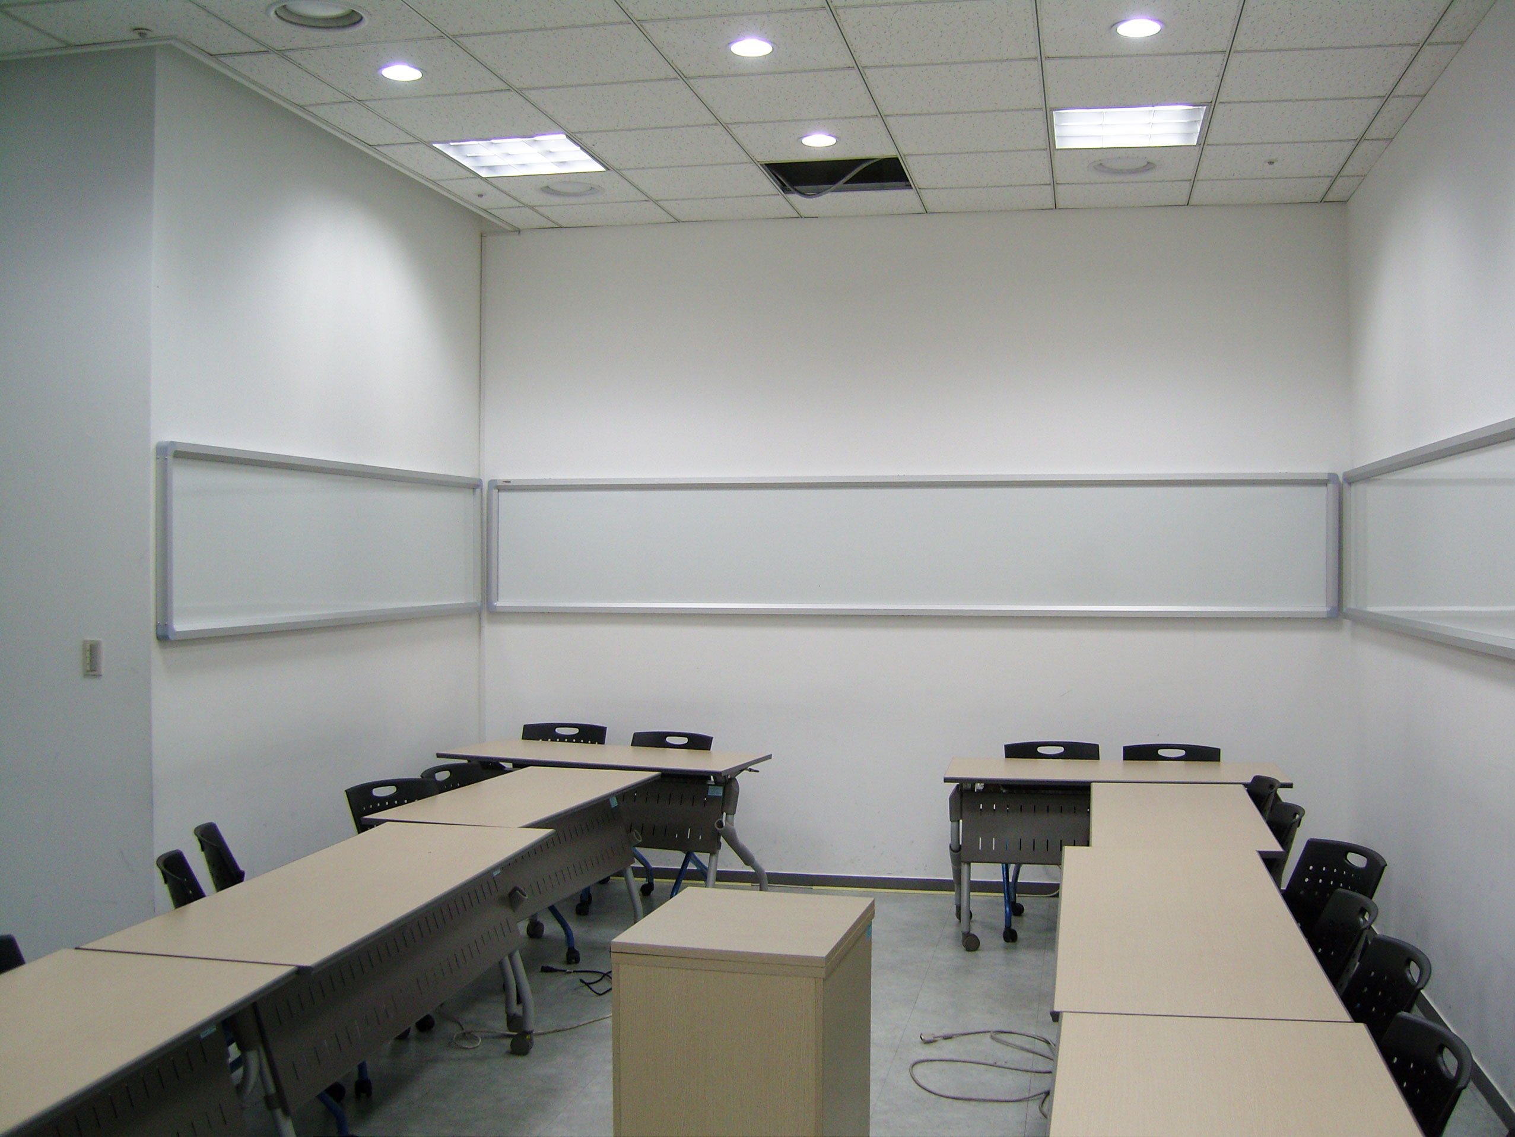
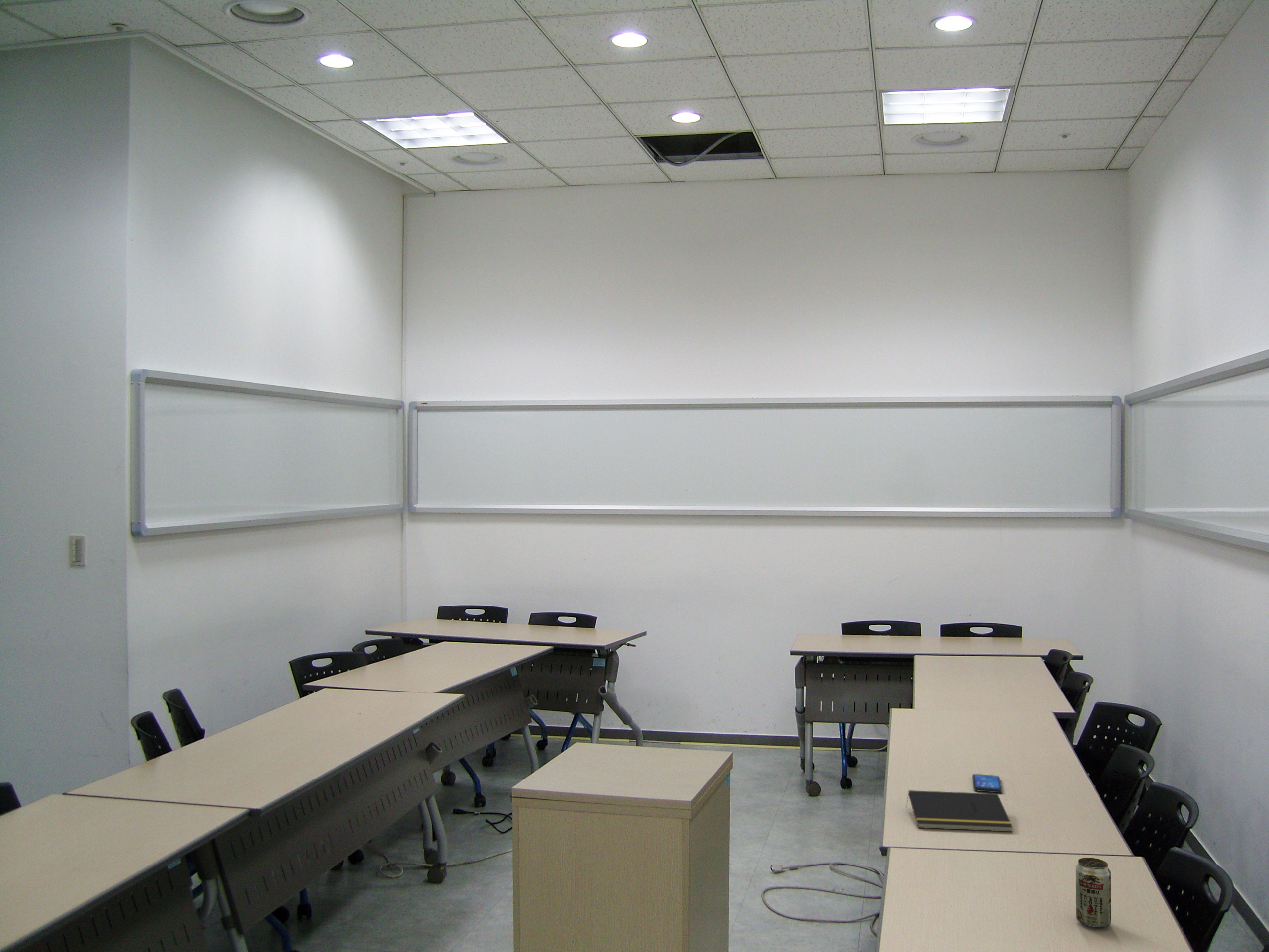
+ smartphone (987, 783)
+ notepad (958, 810)
+ beverage can (1093, 892)
